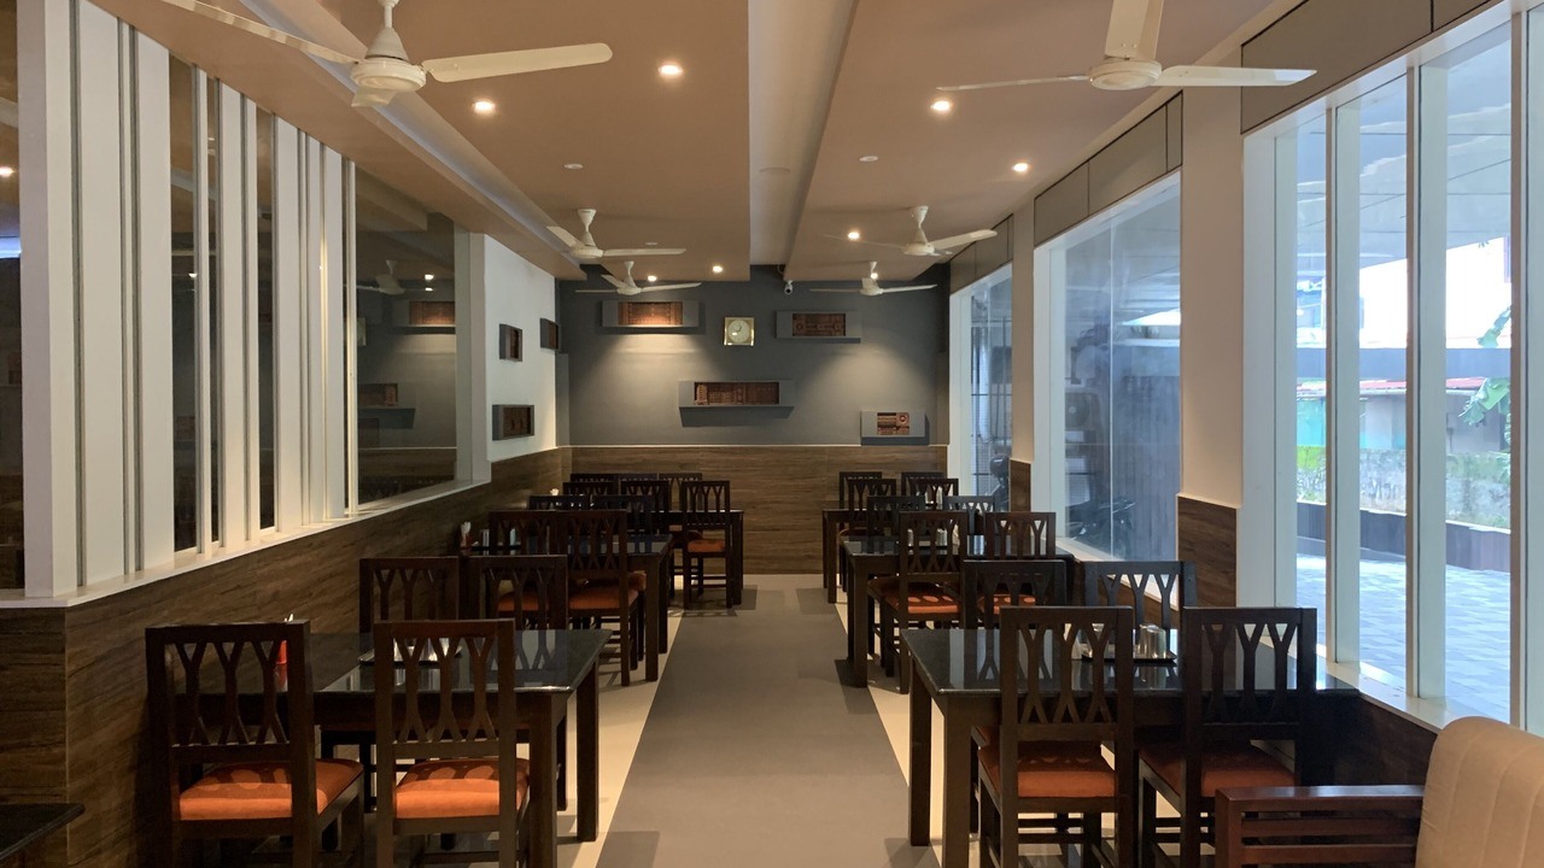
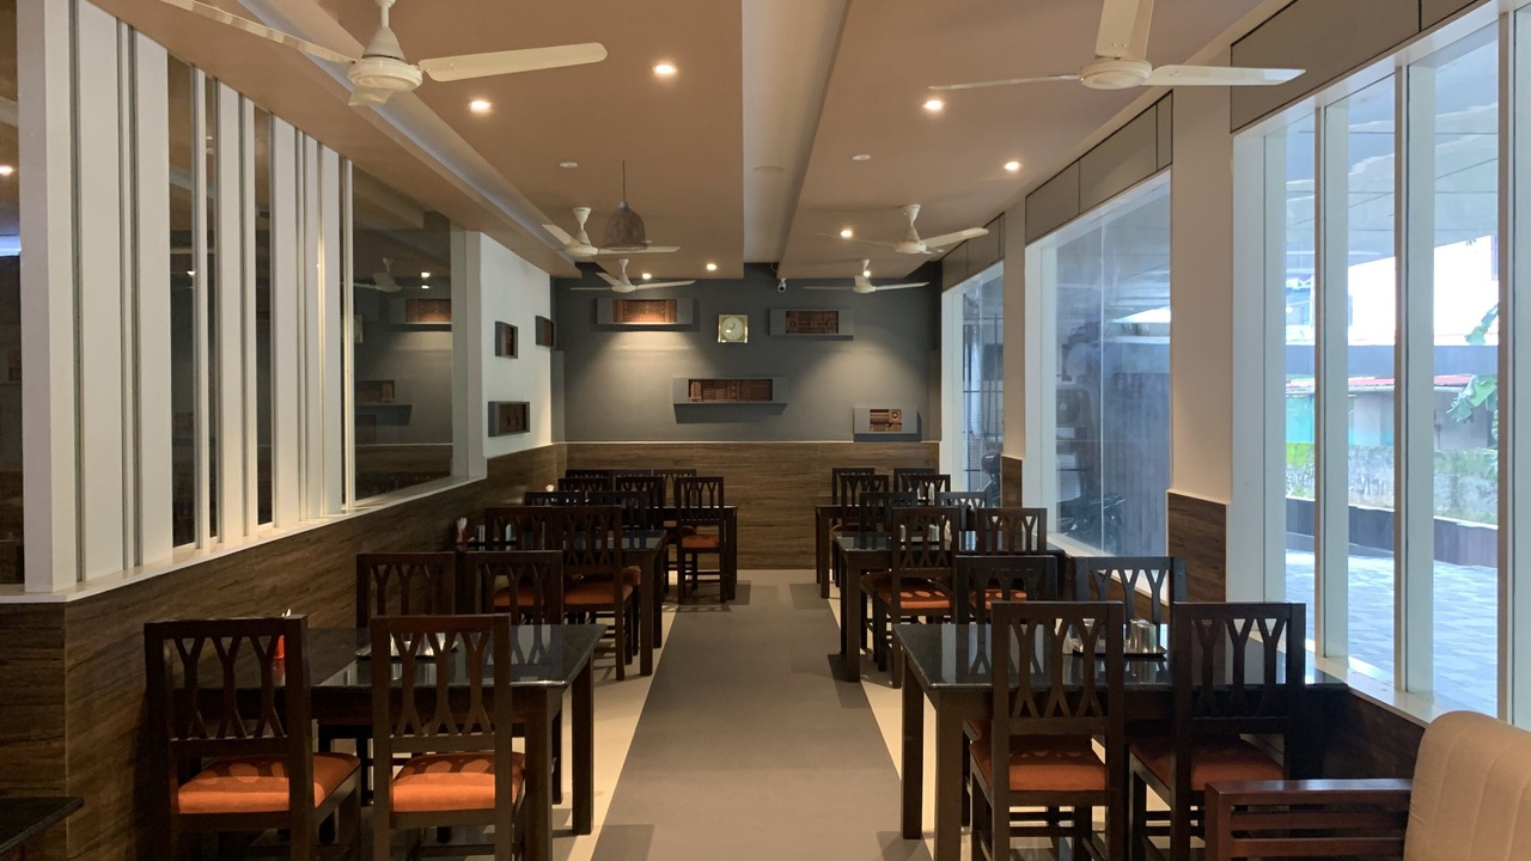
+ pendant lamp (623, 203)
